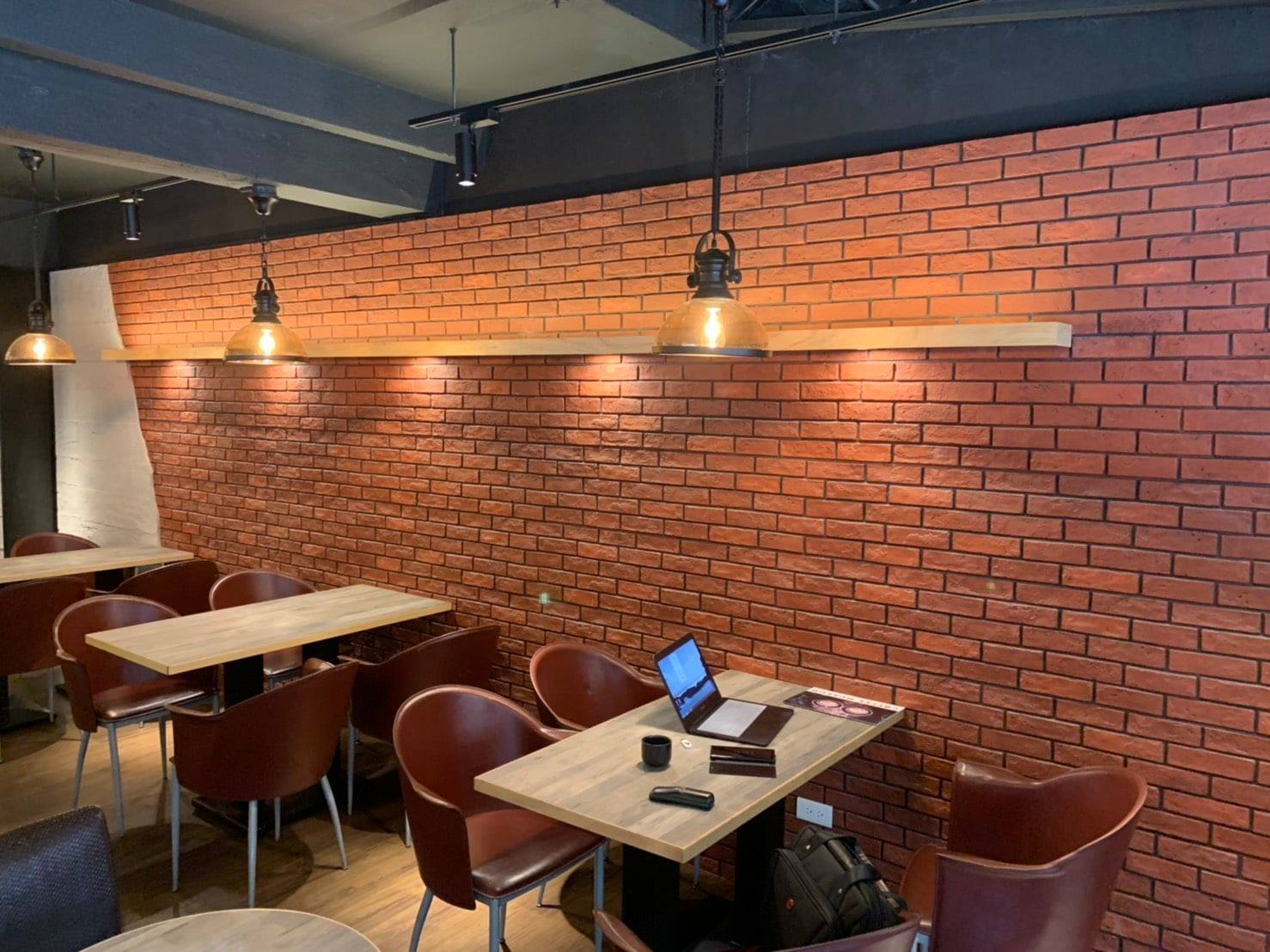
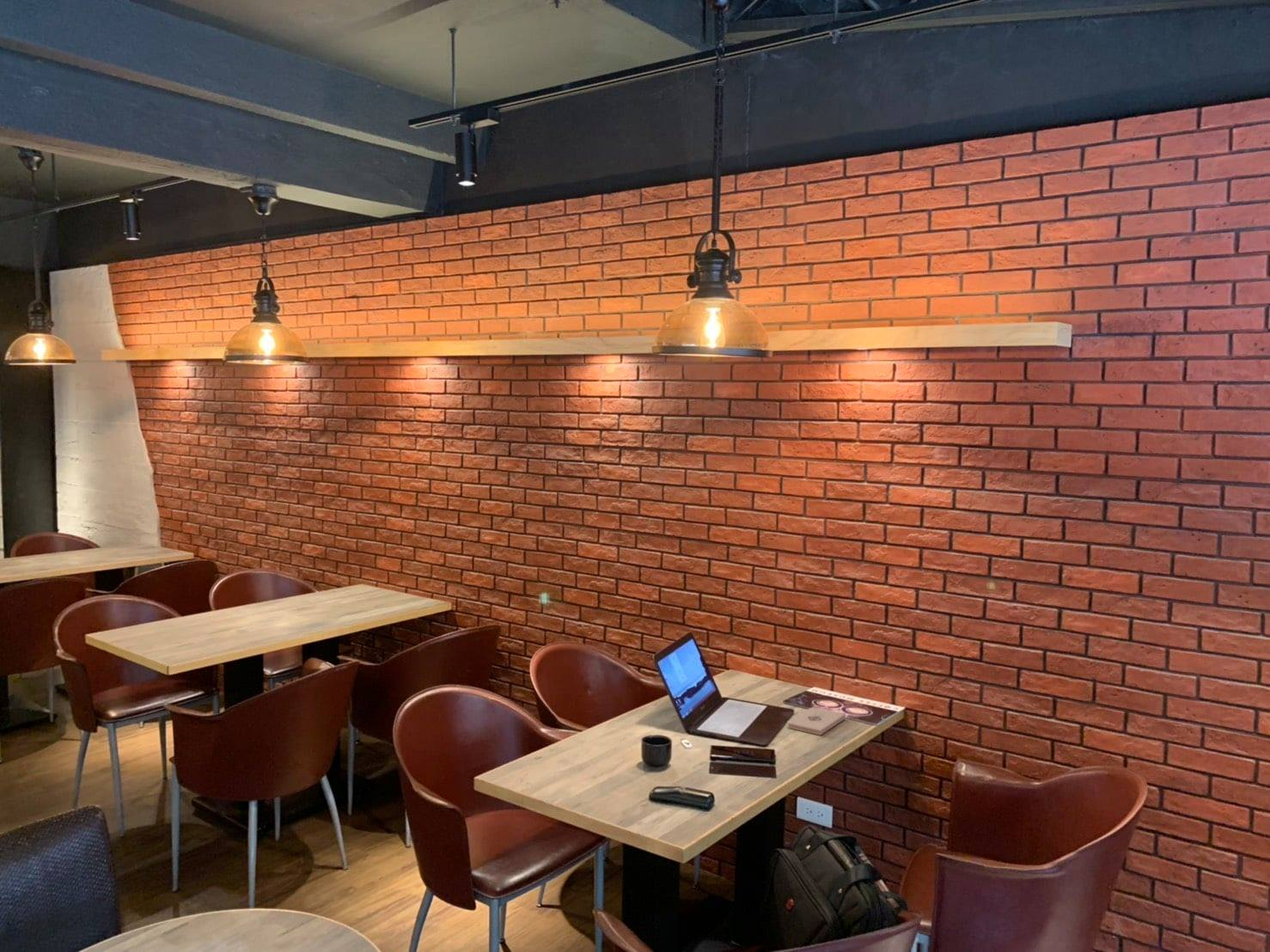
+ notepad (815, 720)
